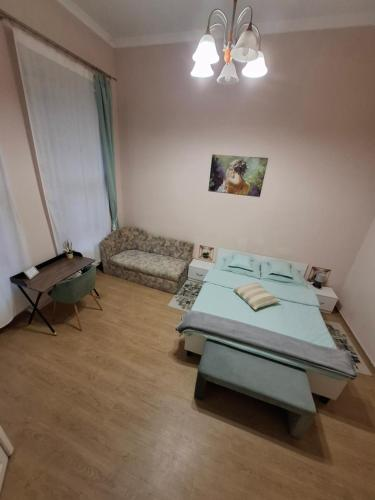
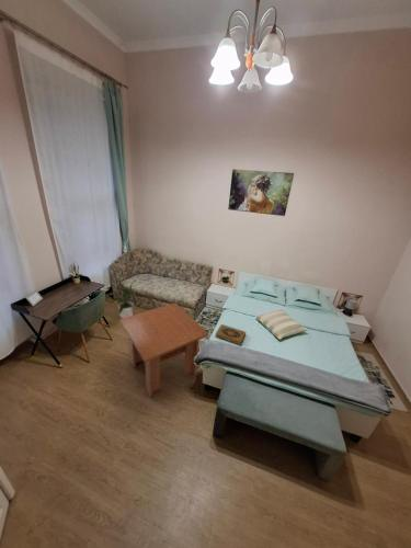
+ hardback book (230, 333)
+ coffee table (162, 347)
+ house plant (124, 299)
